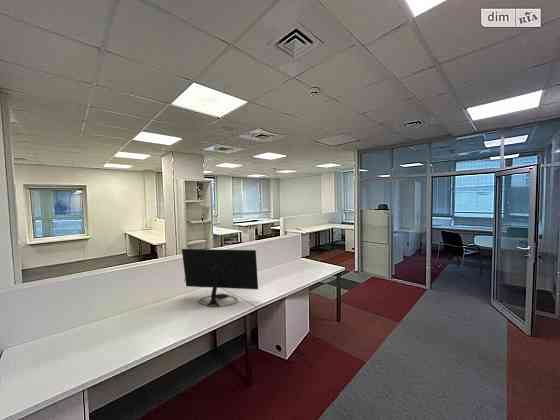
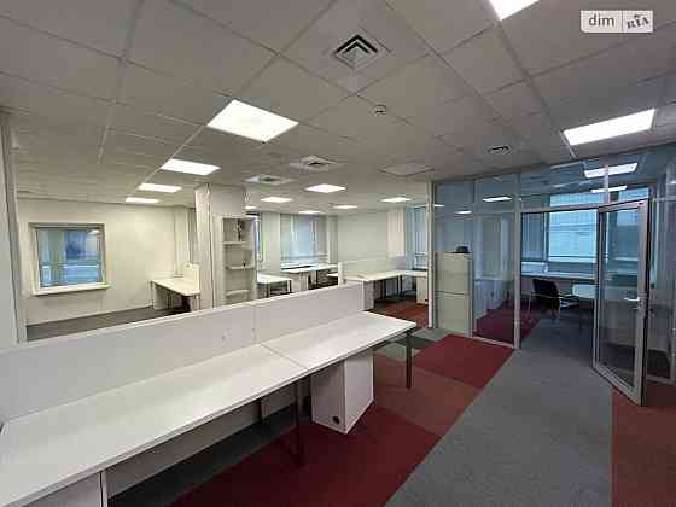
- computer monitor (219, 273)
